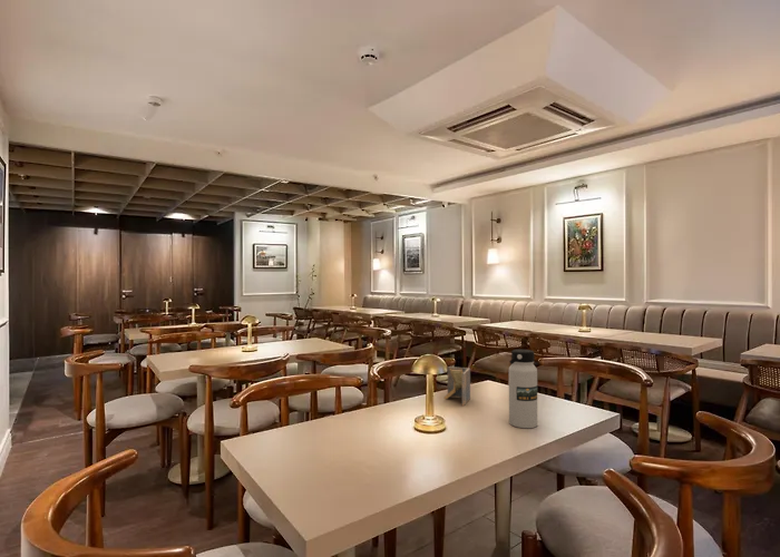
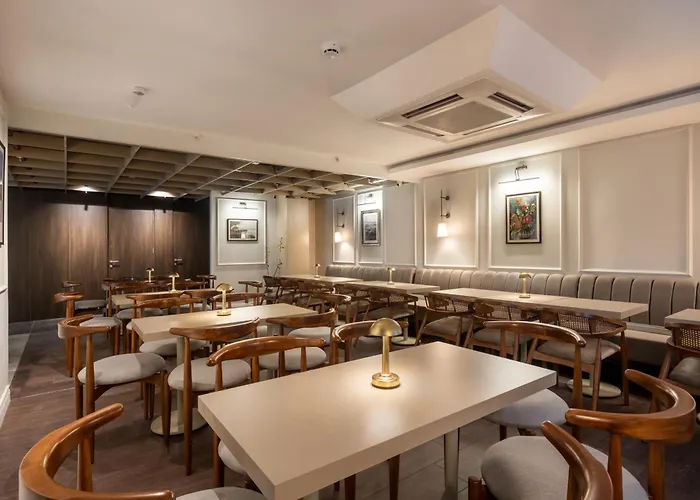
- water bottle (523, 387)
- napkin holder (455, 382)
